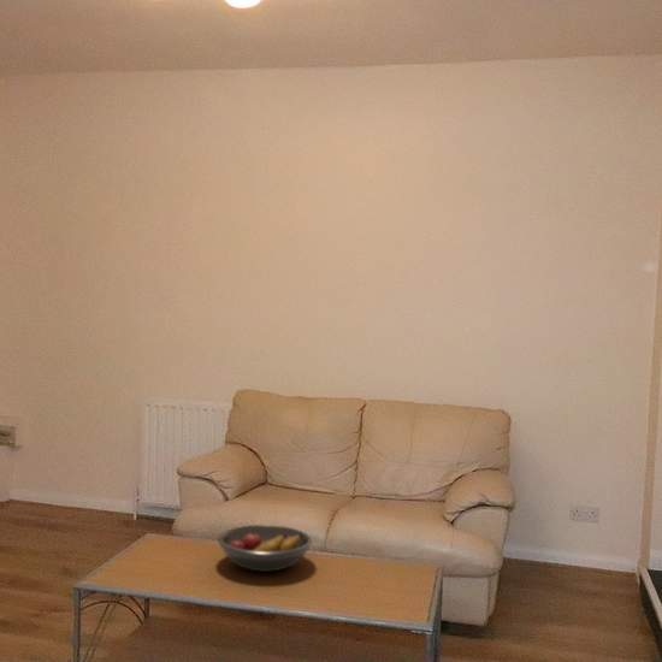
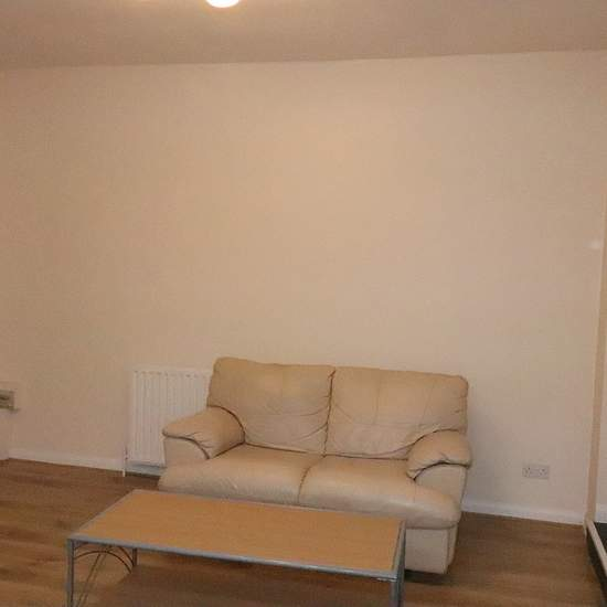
- fruit bowl (265, 548)
